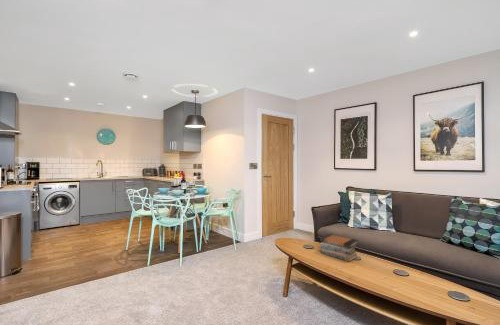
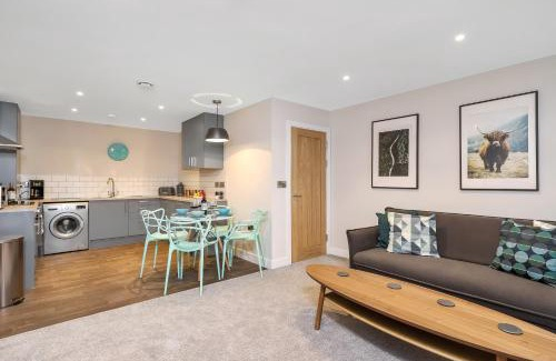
- book stack (338, 247)
